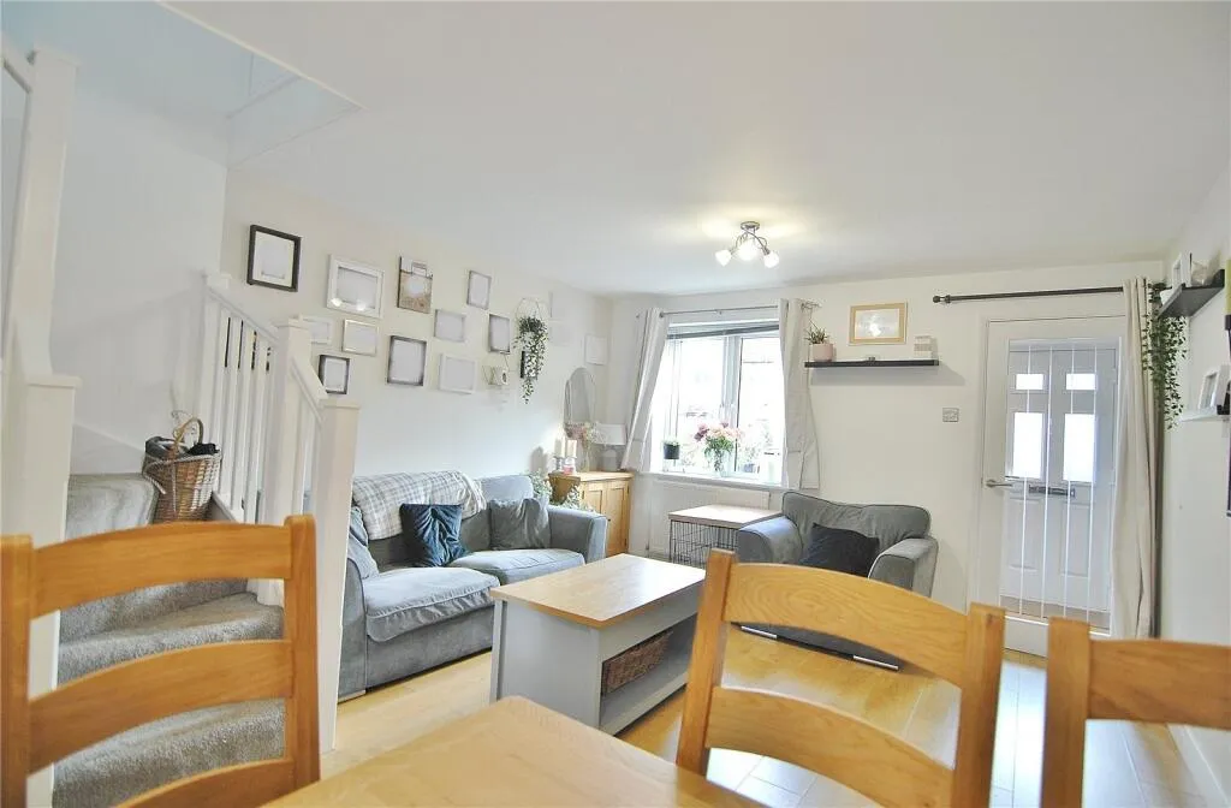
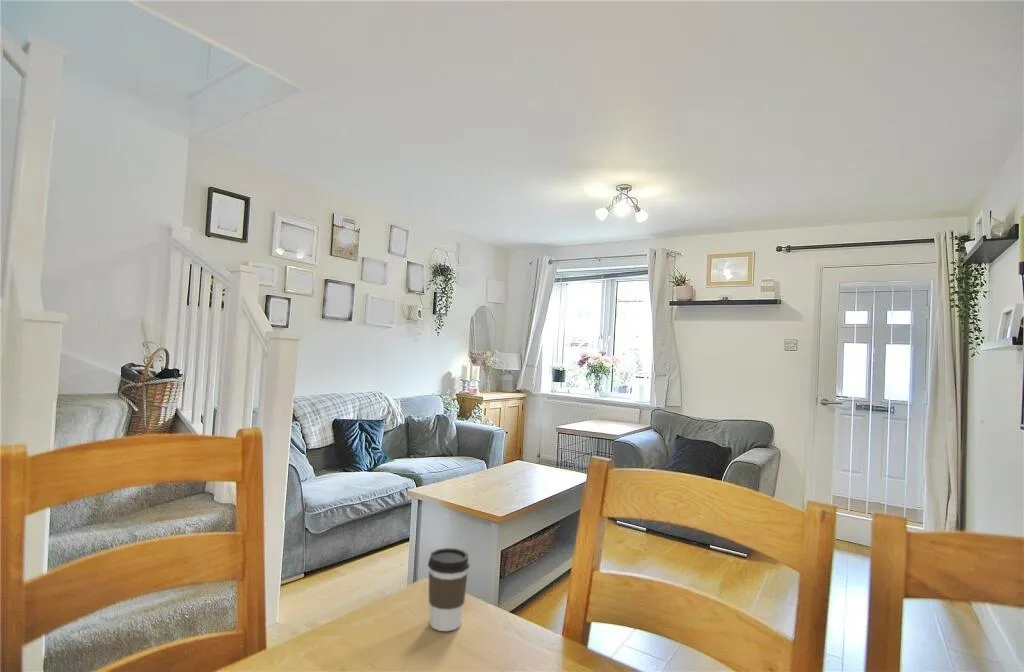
+ coffee cup (447, 589)
